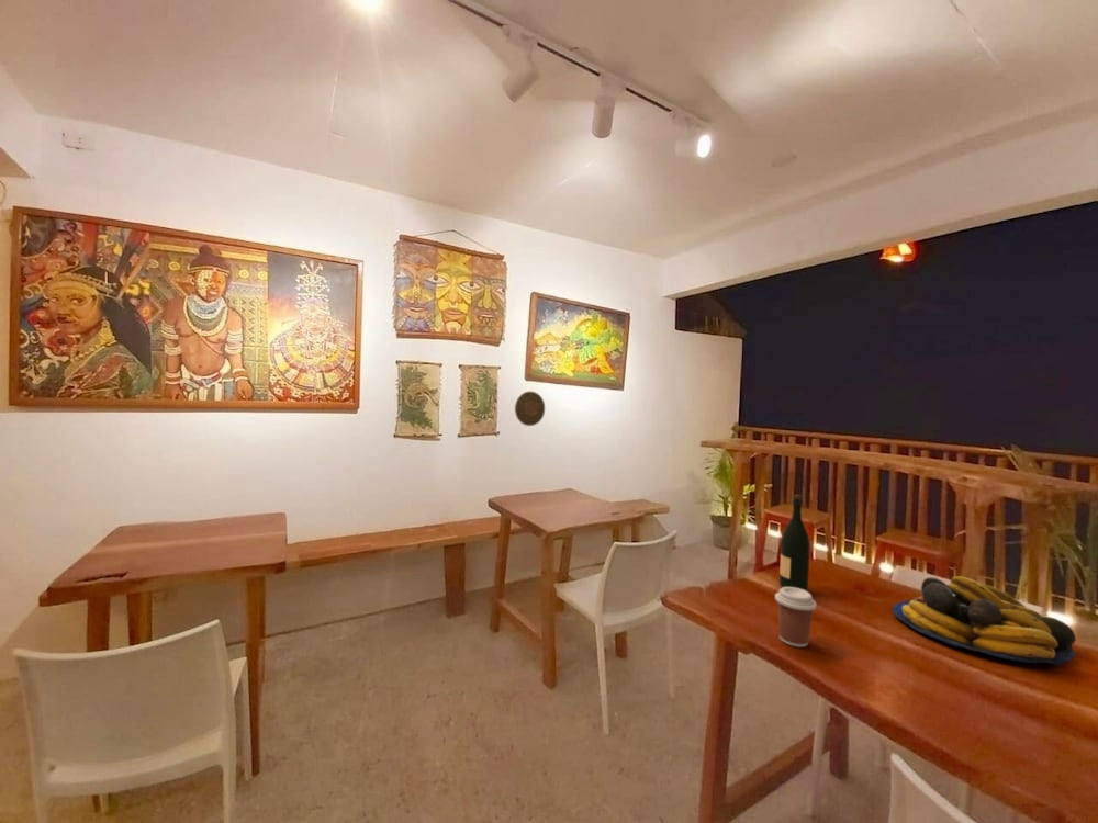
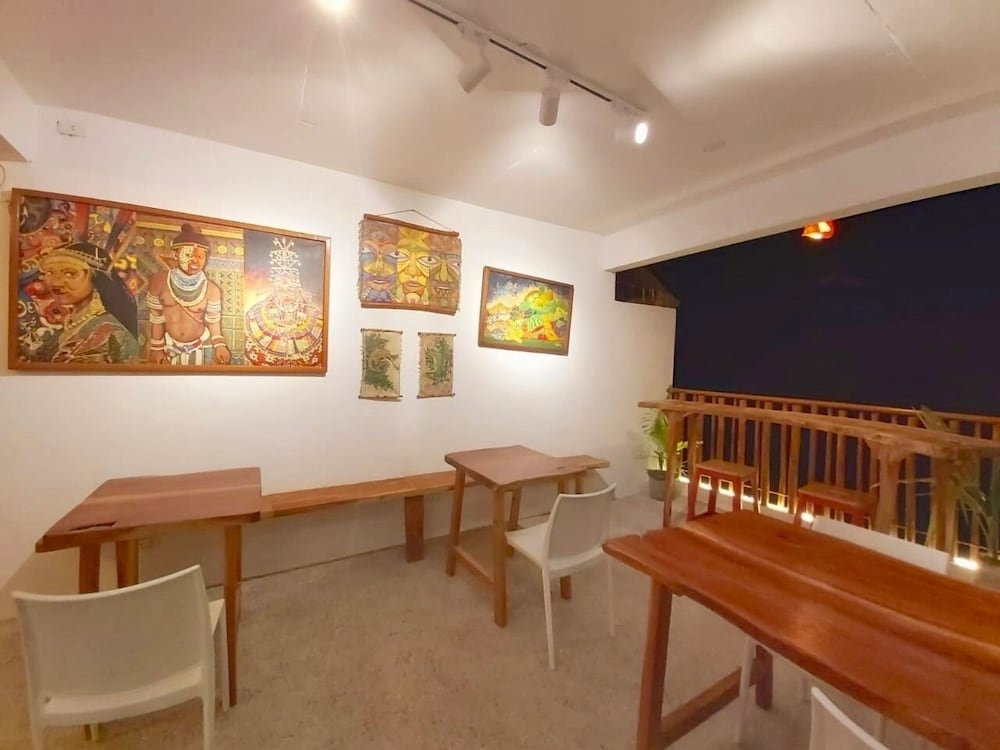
- fruit bowl (975, 606)
- coffee cup (794, 616)
- decorative plate (530, 408)
- wine bottle (795, 541)
